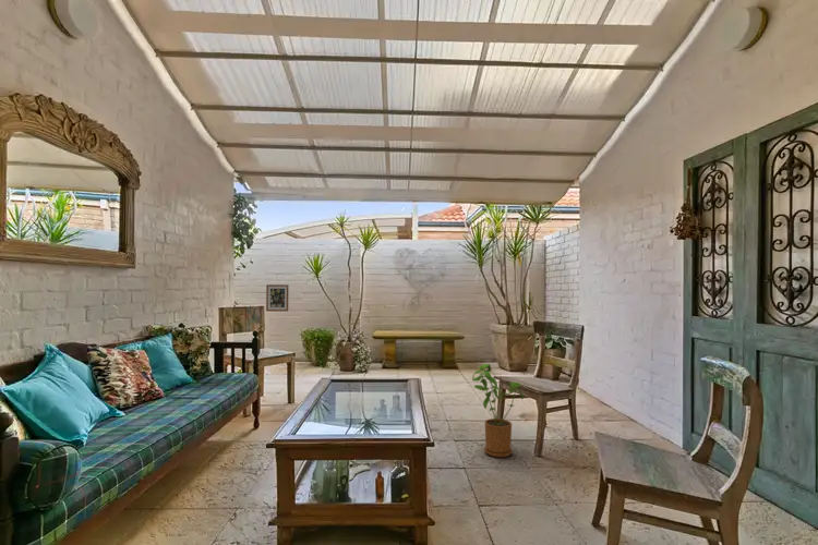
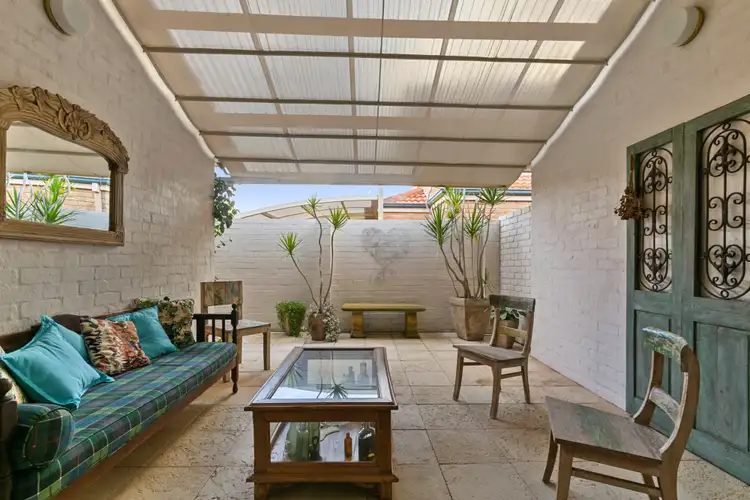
- house plant (493, 408)
- wall art (277, 298)
